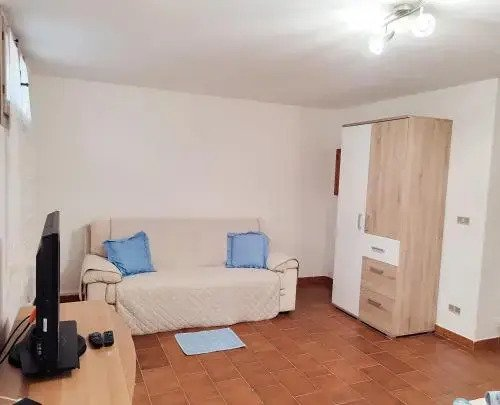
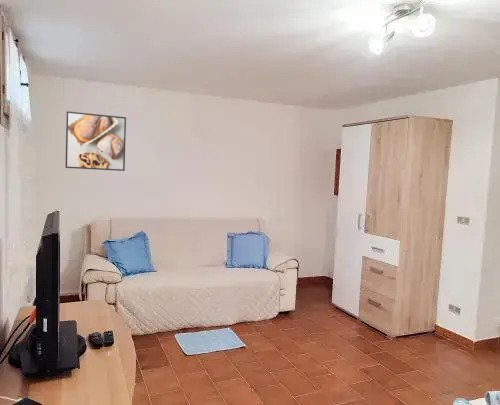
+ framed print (96, 142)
